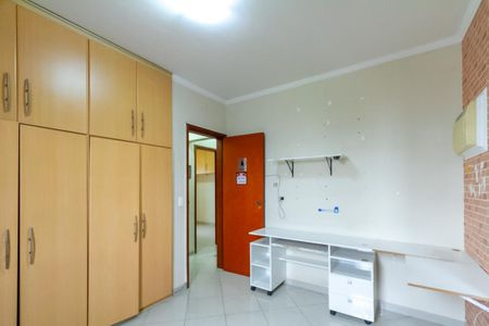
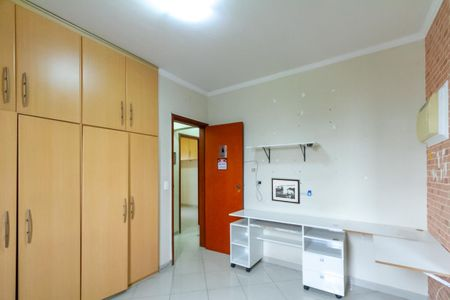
+ picture frame (285, 190)
